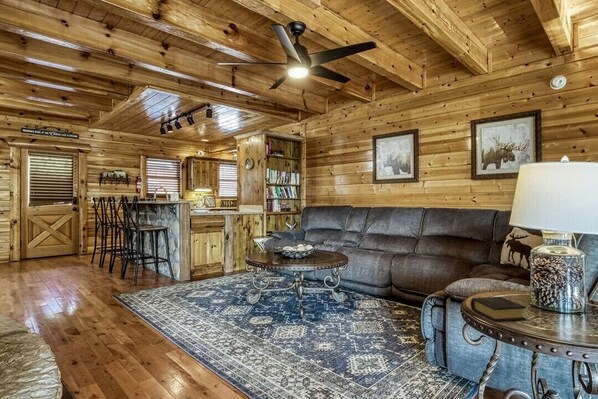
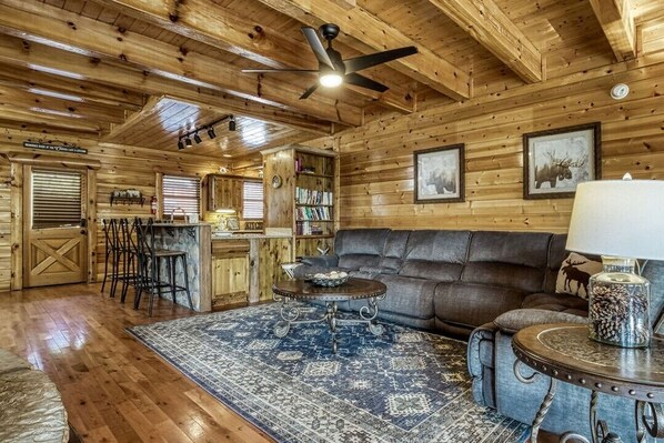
- book (496, 307)
